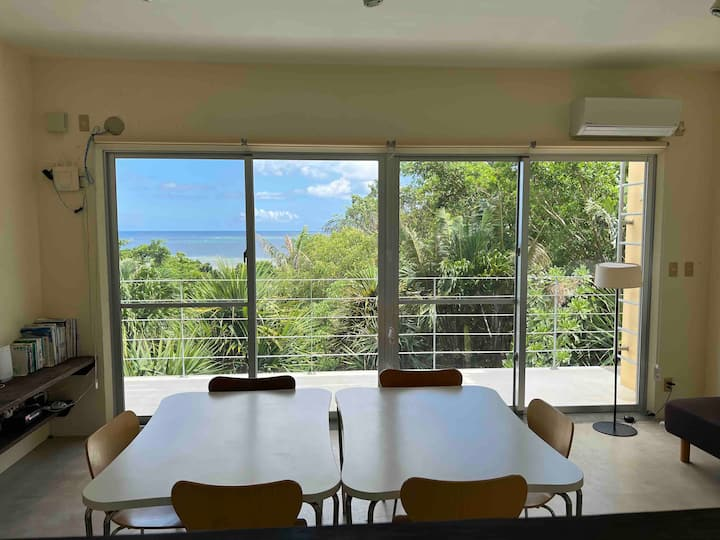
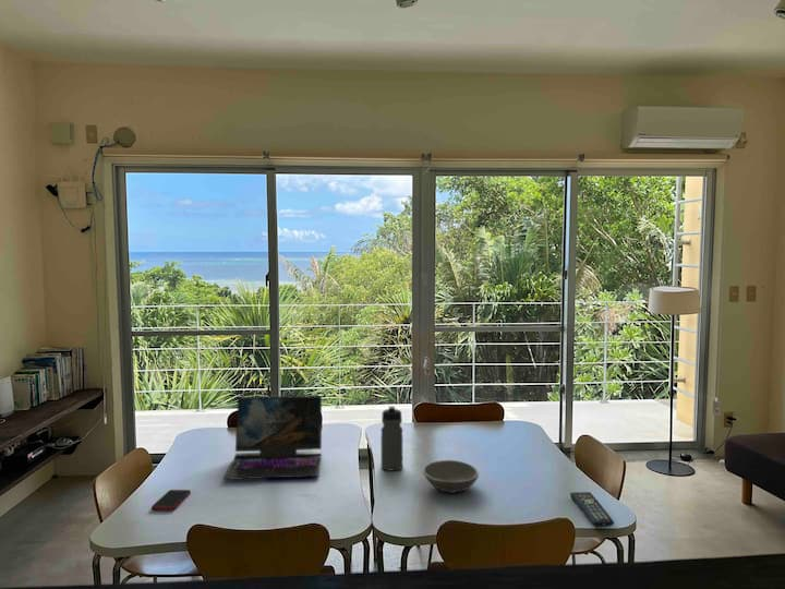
+ soup bowl (450, 479)
+ cell phone (171, 500)
+ remote control (590, 507)
+ water bottle (391, 436)
+ laptop (276, 435)
